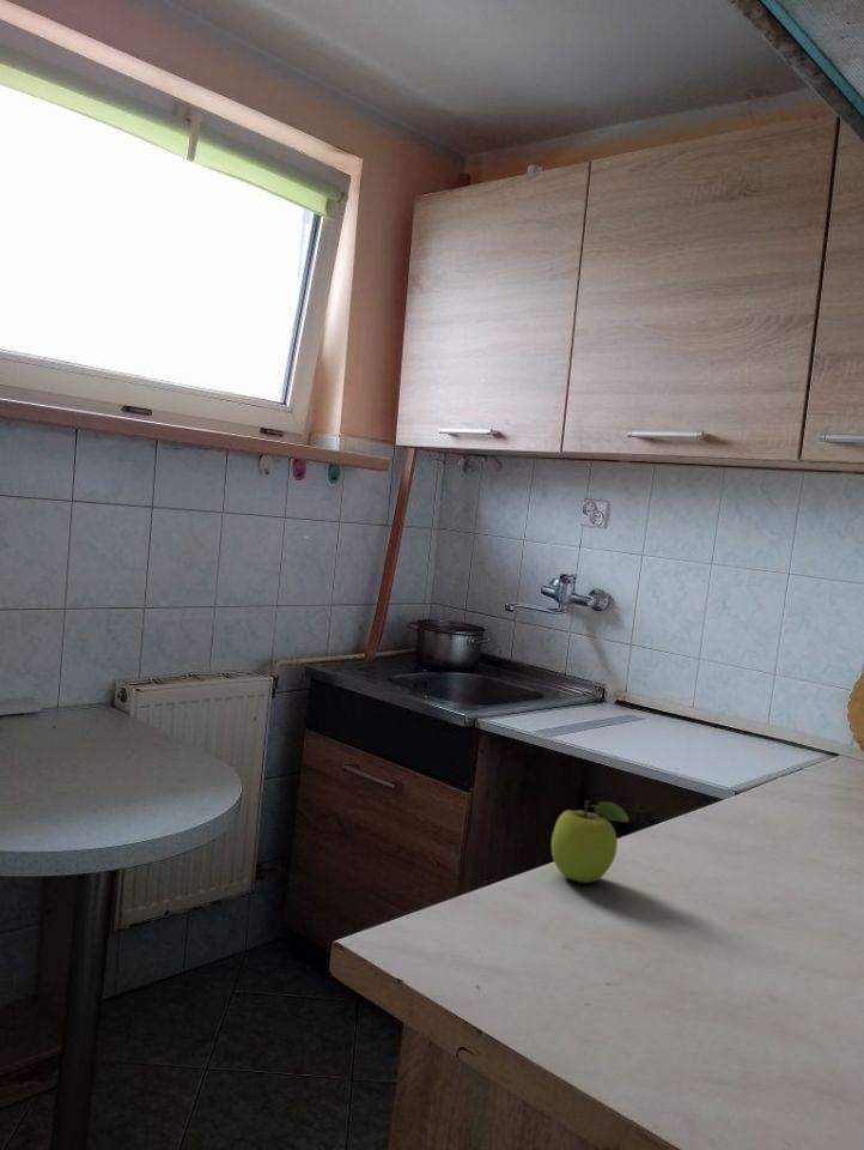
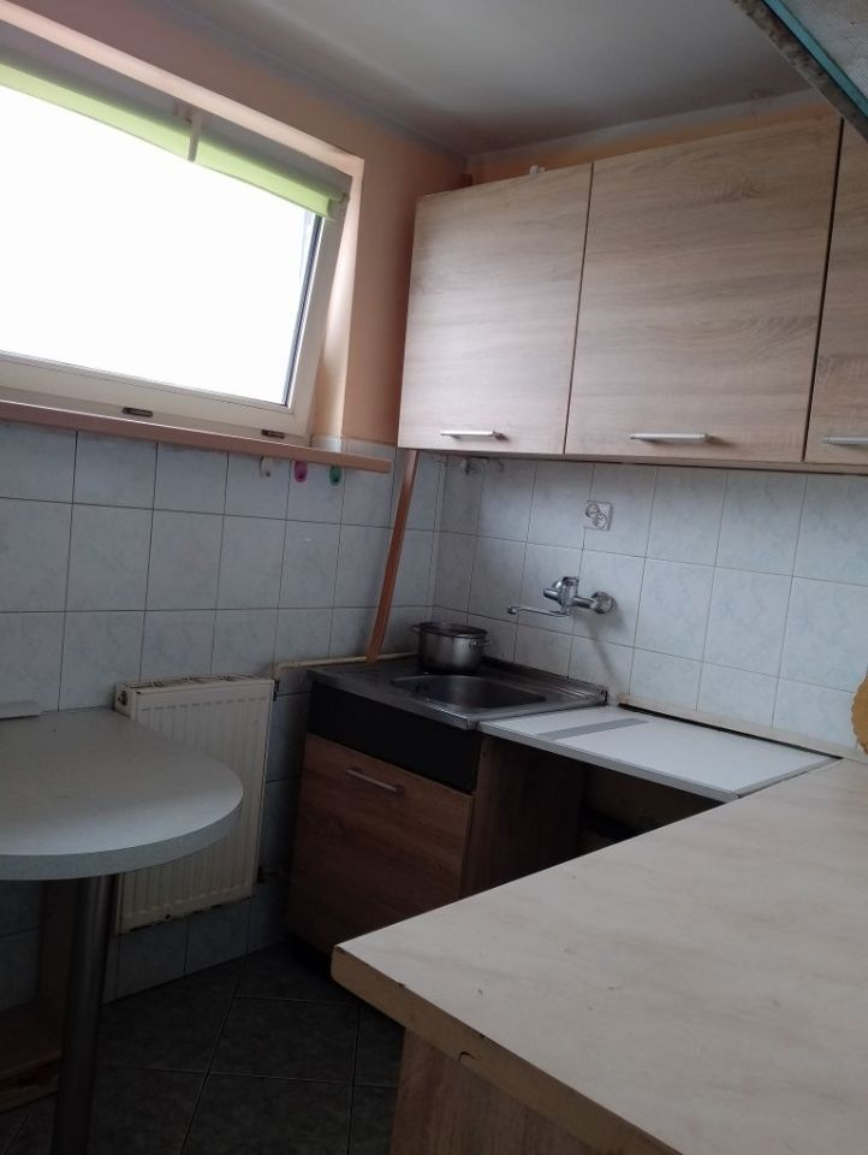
- fruit (589, 839)
